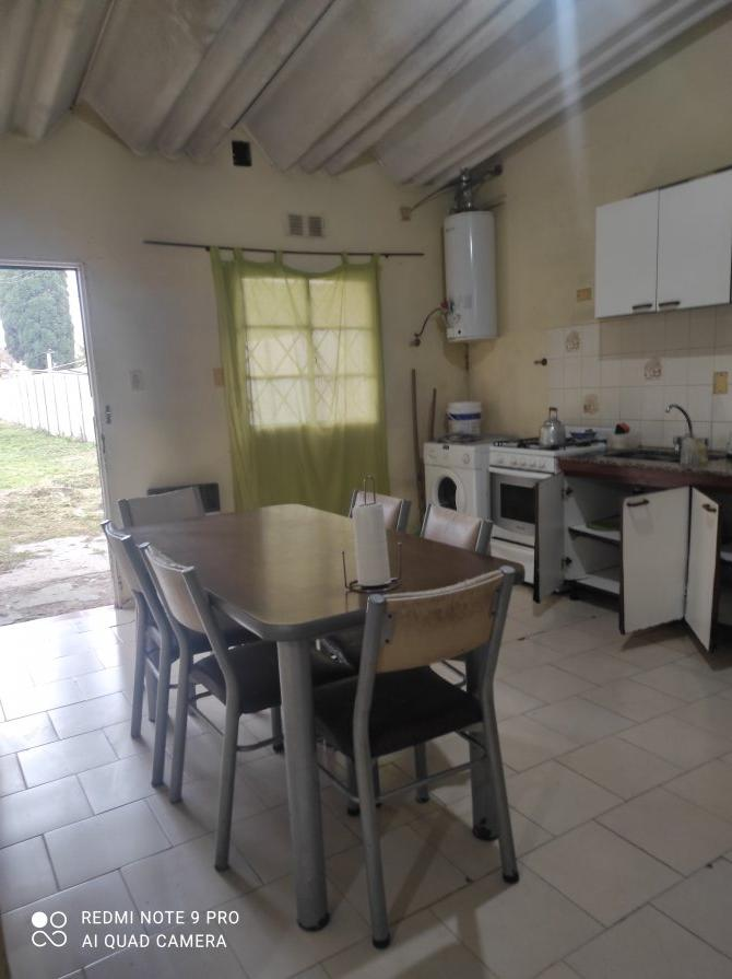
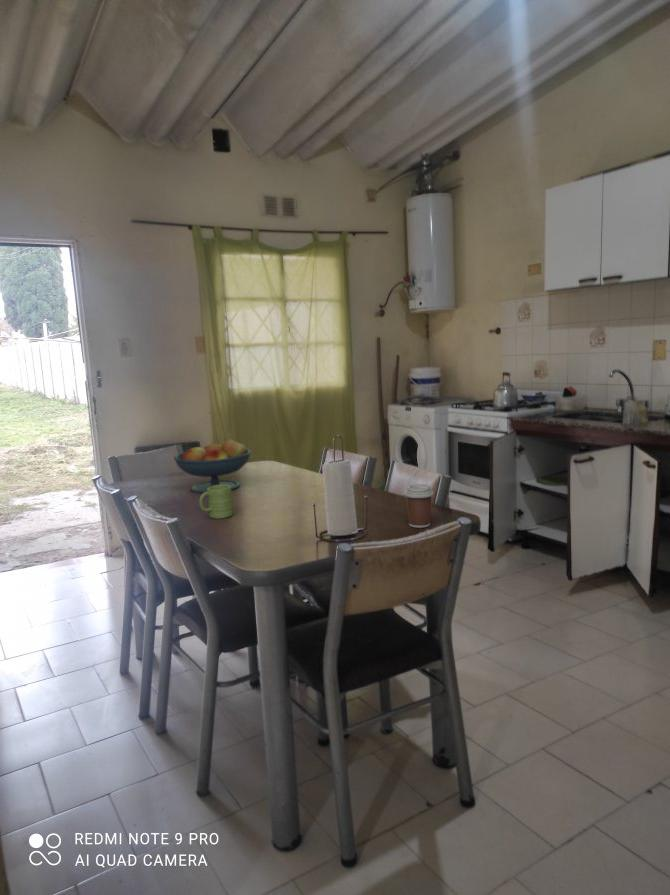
+ fruit bowl (213, 464)
+ mug (215, 502)
+ coffee cup (419, 505)
